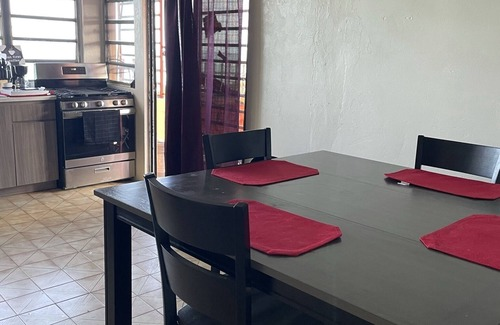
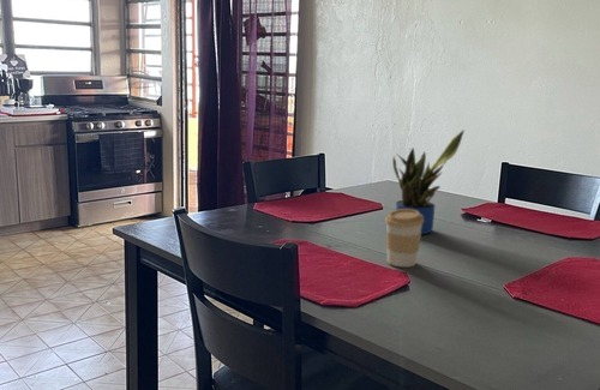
+ coffee cup (403, 236)
+ potted plant (424, 179)
